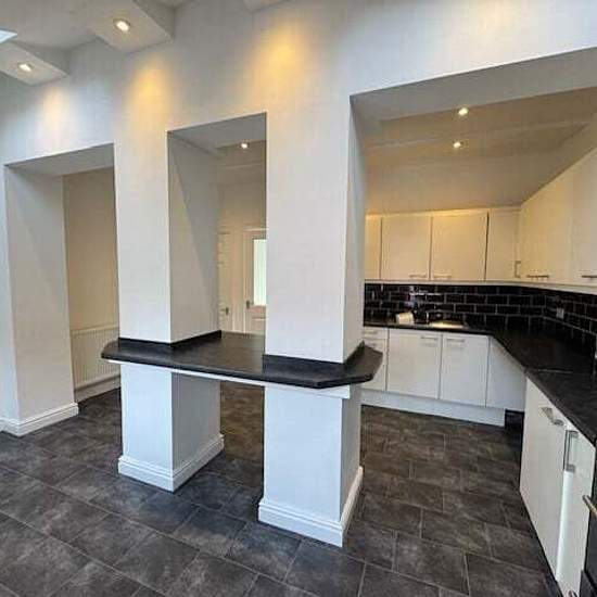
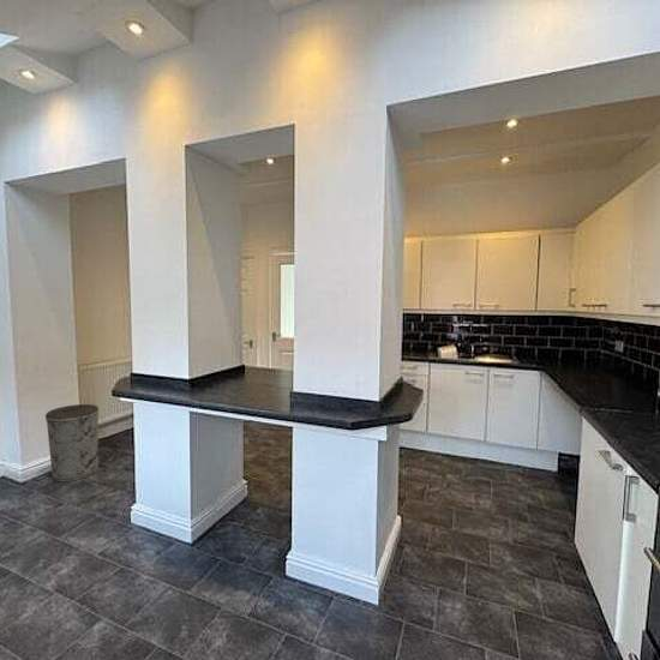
+ trash can (73, 439)
